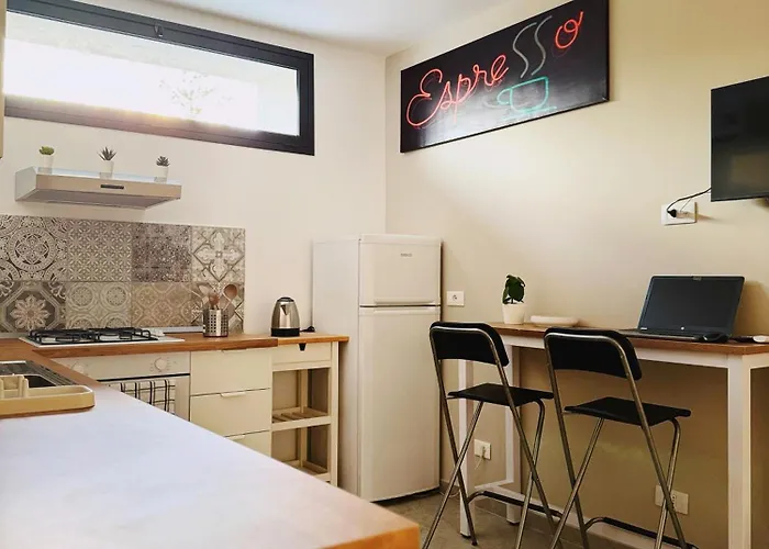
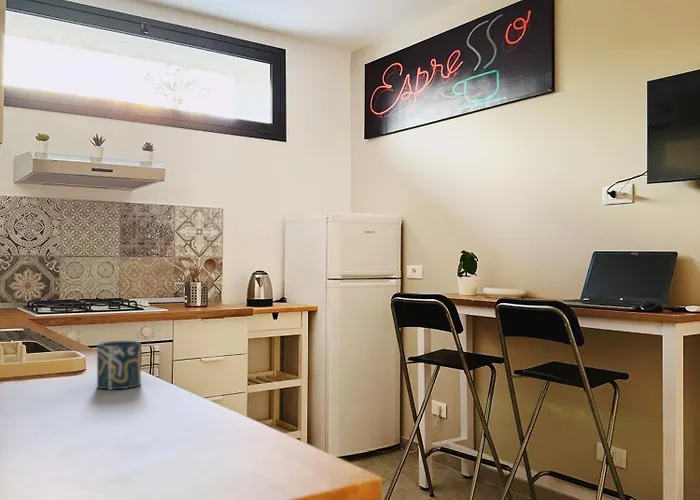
+ cup (116, 363)
